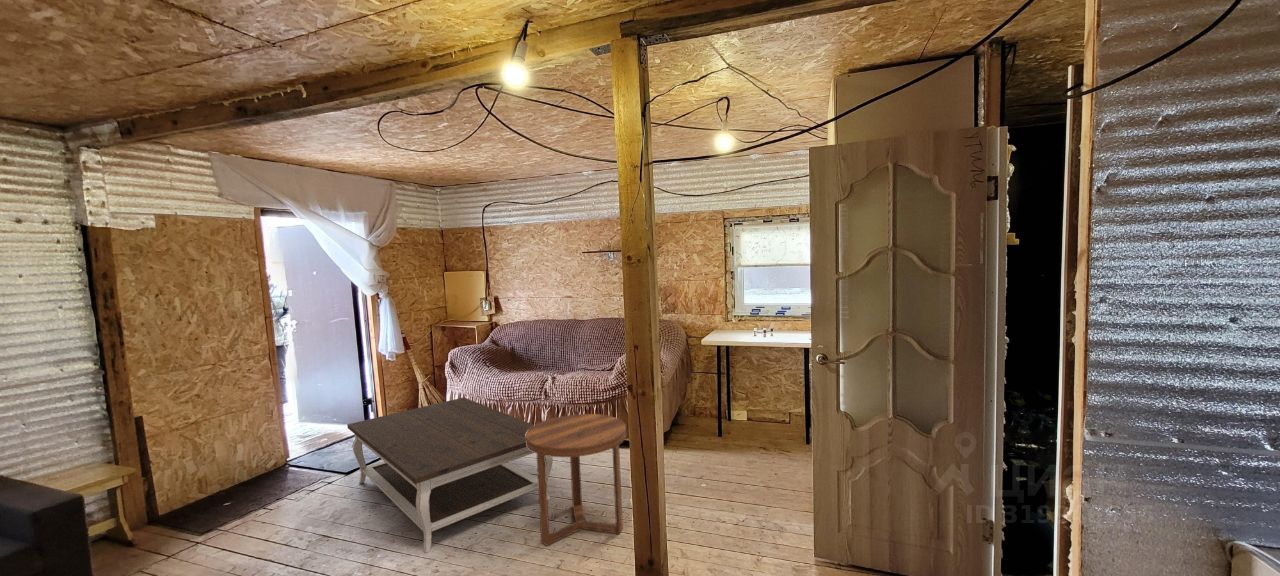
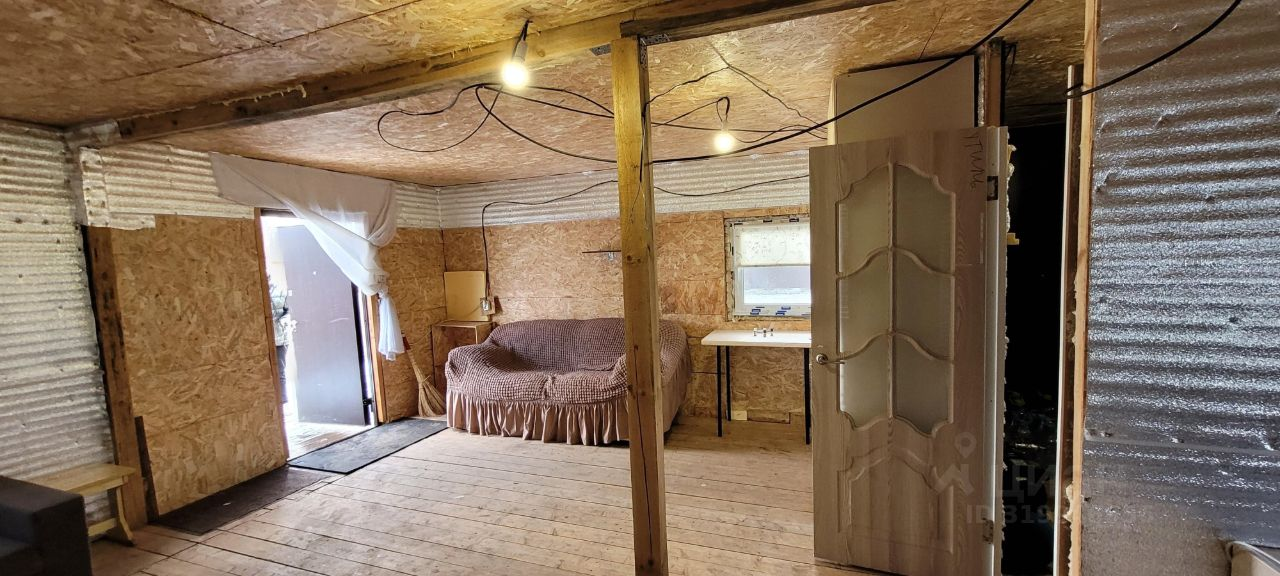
- side table (578, 477)
- coffee table (447, 459)
